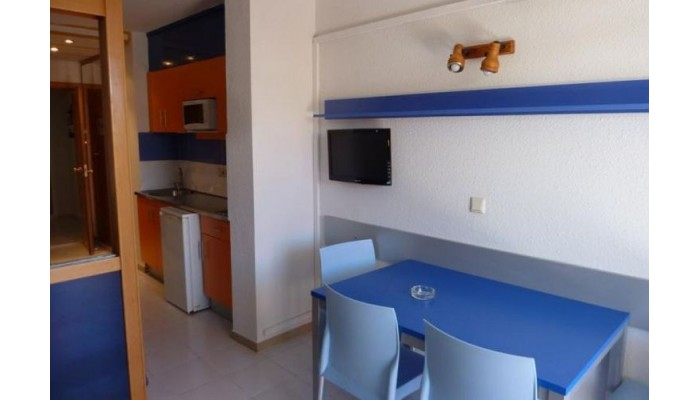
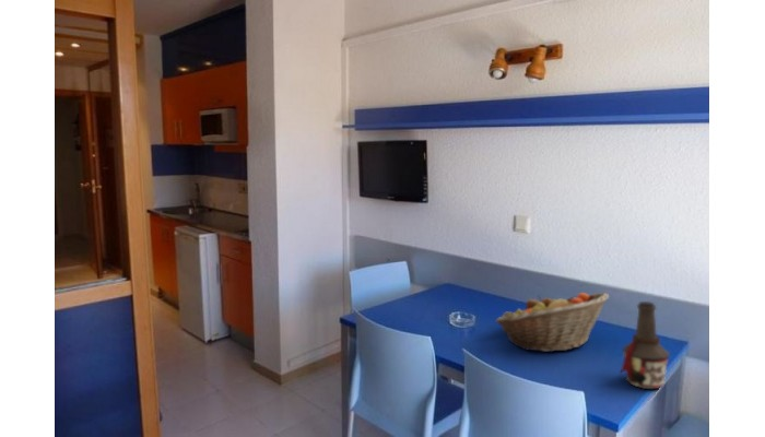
+ bottle (644, 343)
+ fruit basket (552, 316)
